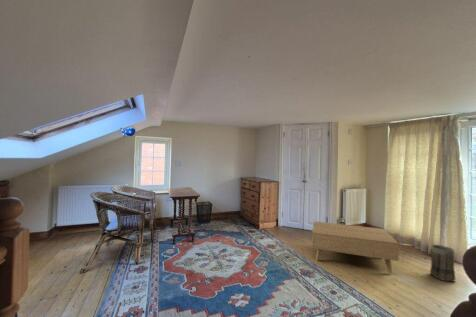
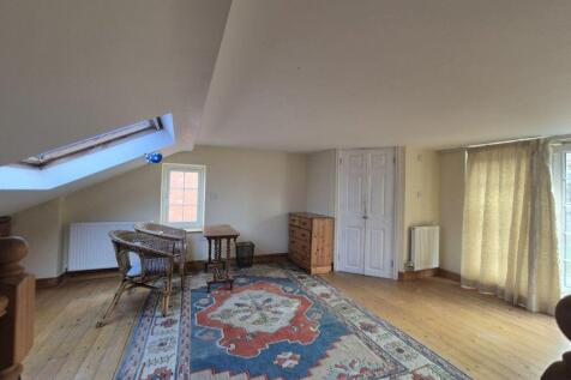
- coffee table (349, 244)
- basket (442, 262)
